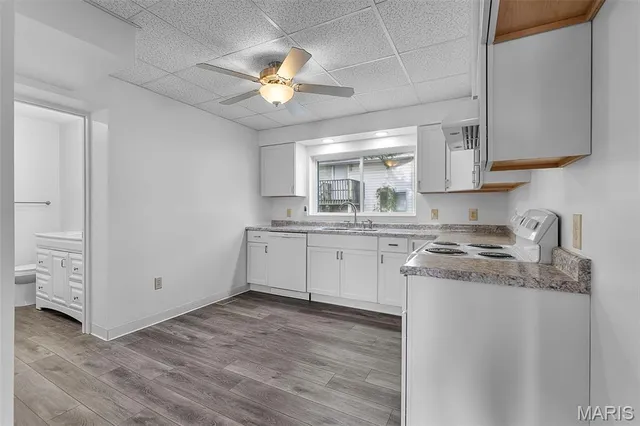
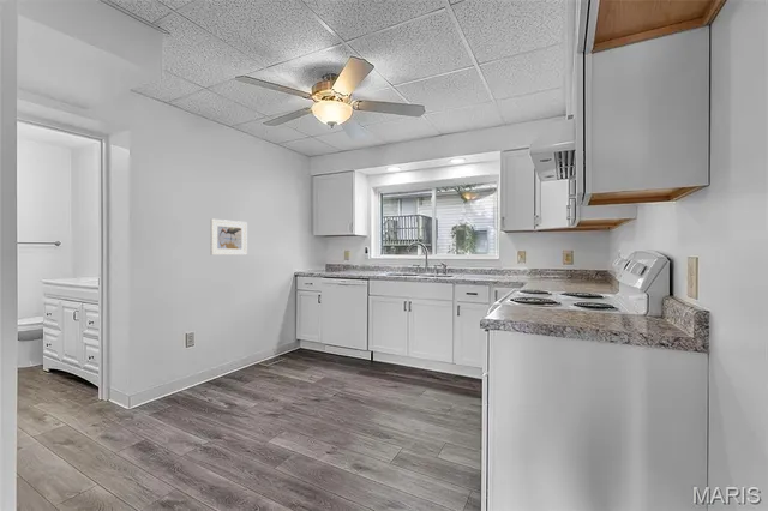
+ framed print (229, 238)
